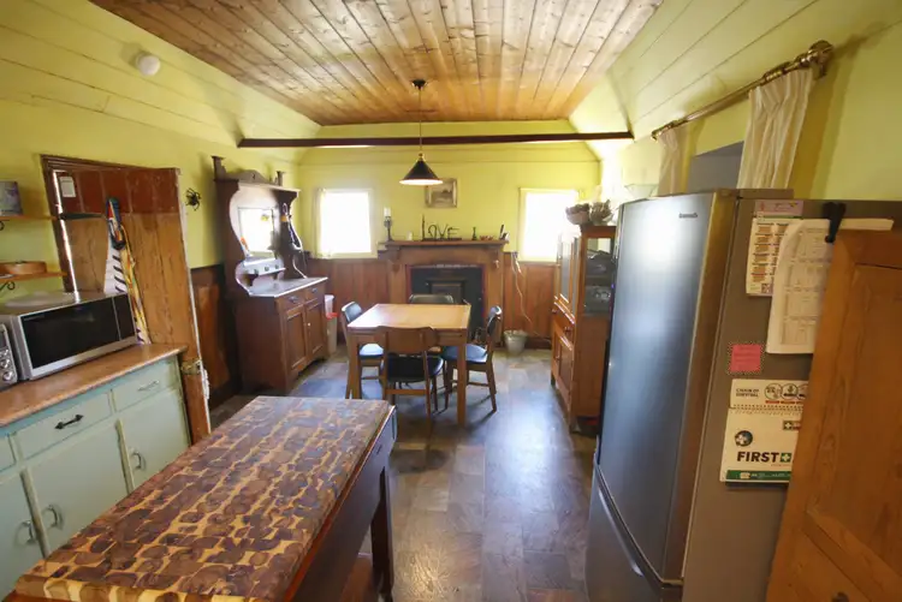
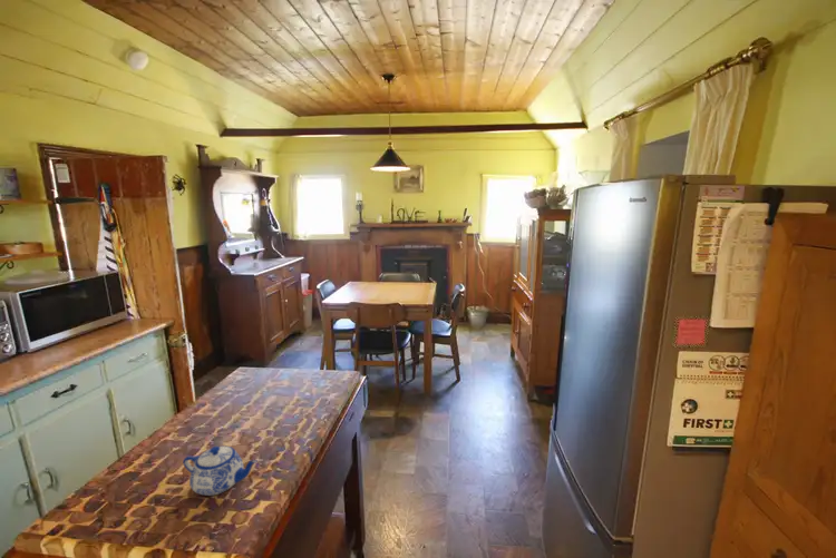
+ teapot (220, 466)
